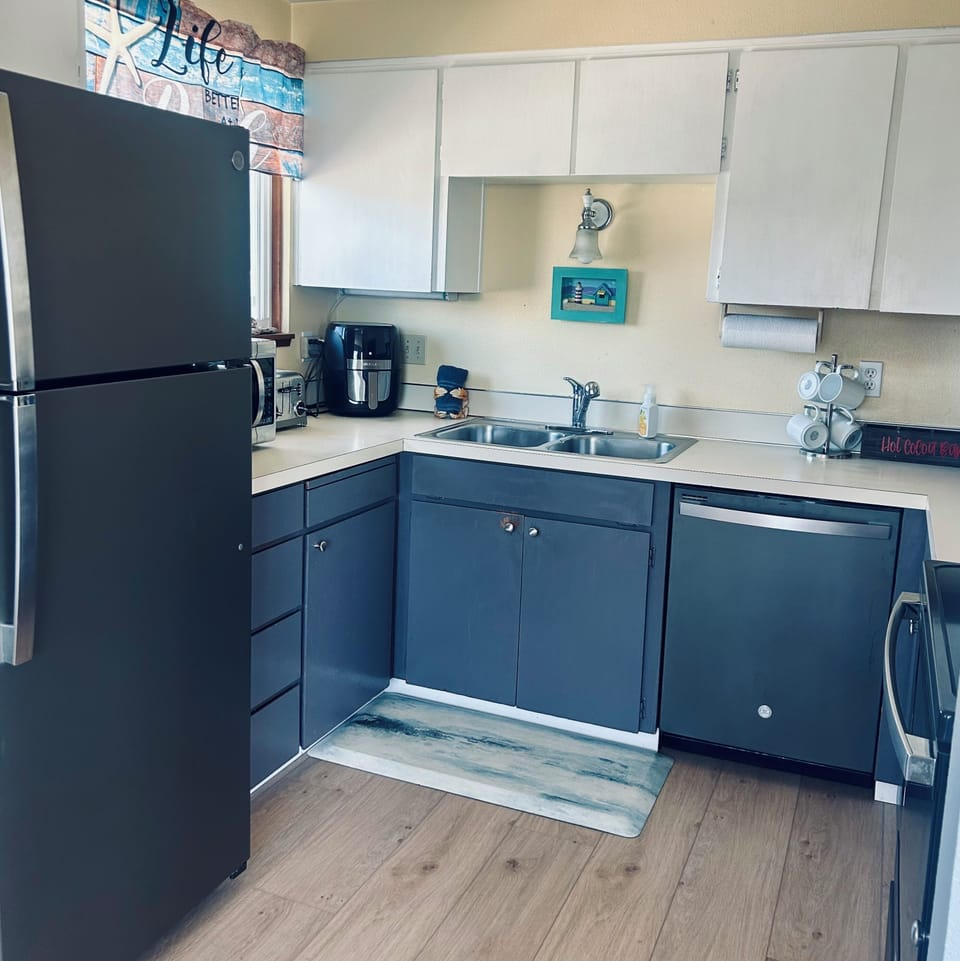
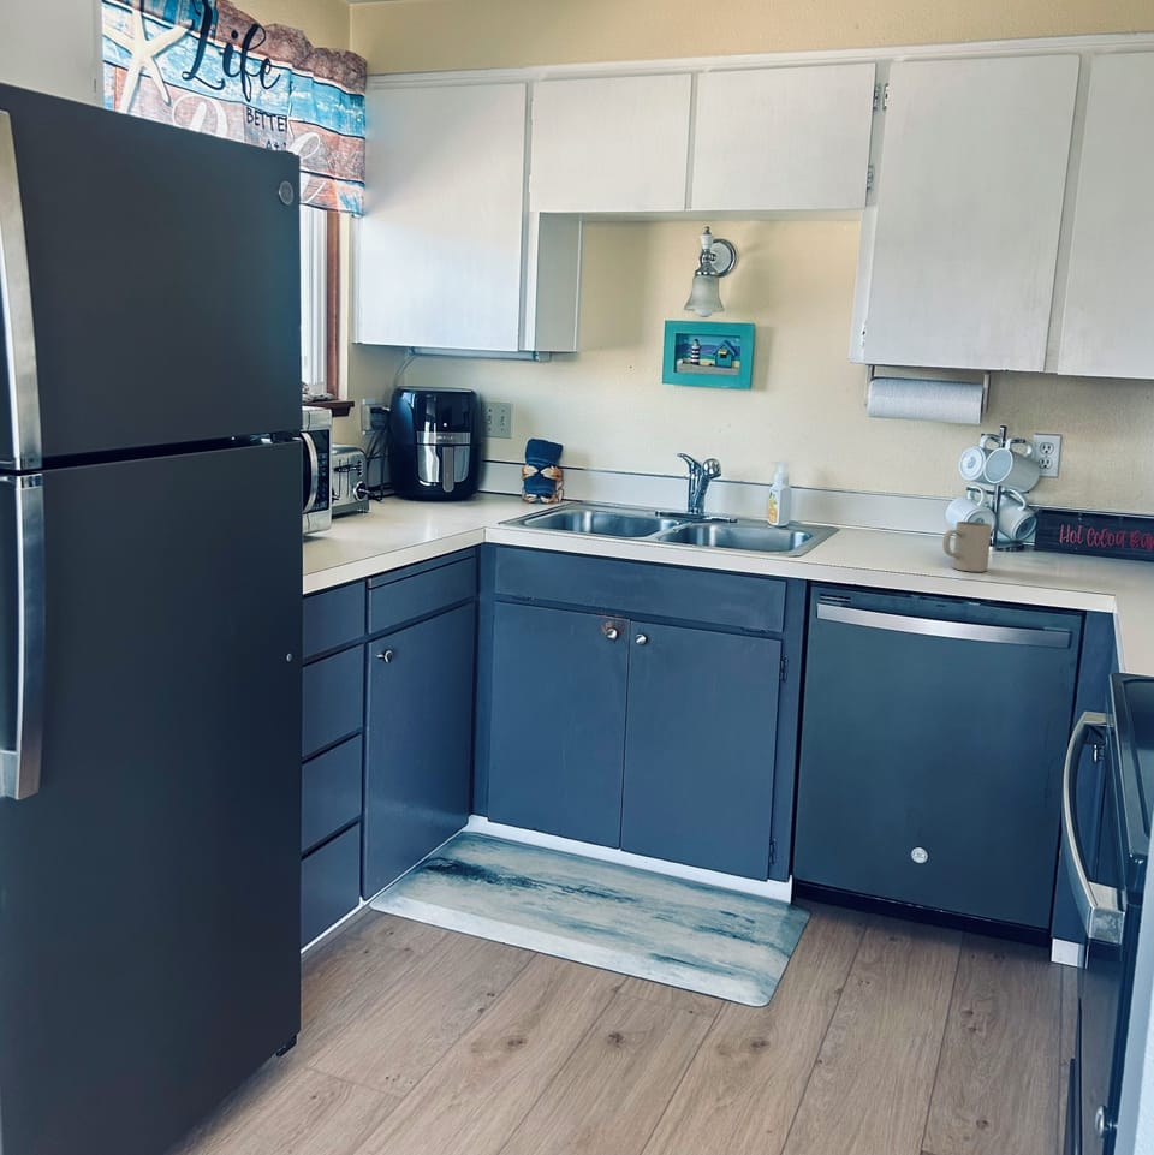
+ mug (964, 546)
